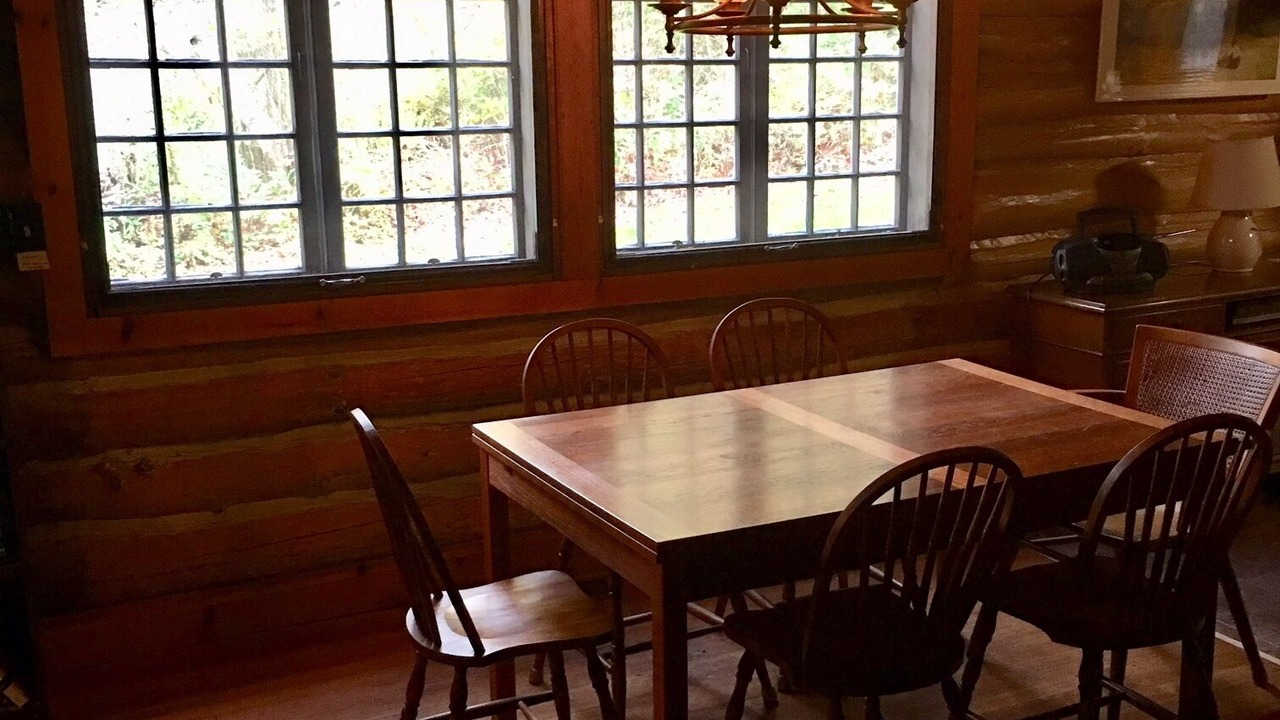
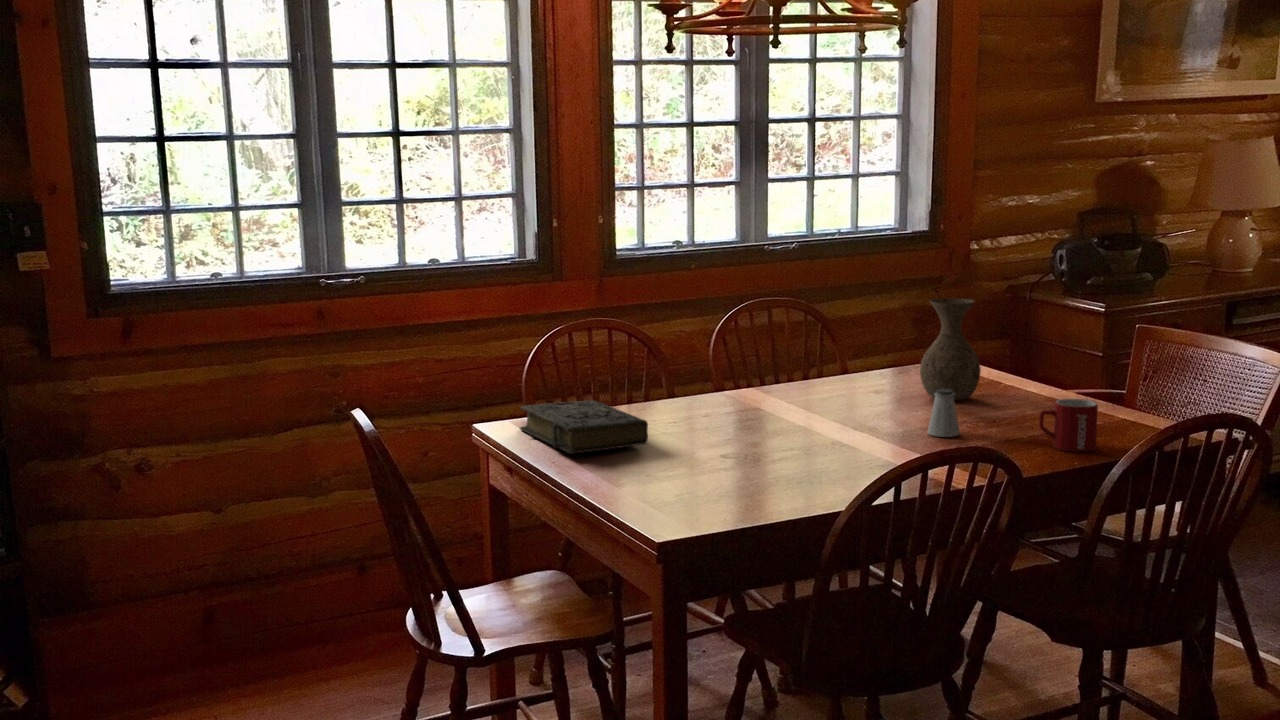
+ mug (1067, 424)
+ vase (950, 349)
+ book (582, 424)
+ saltshaker (944, 412)
